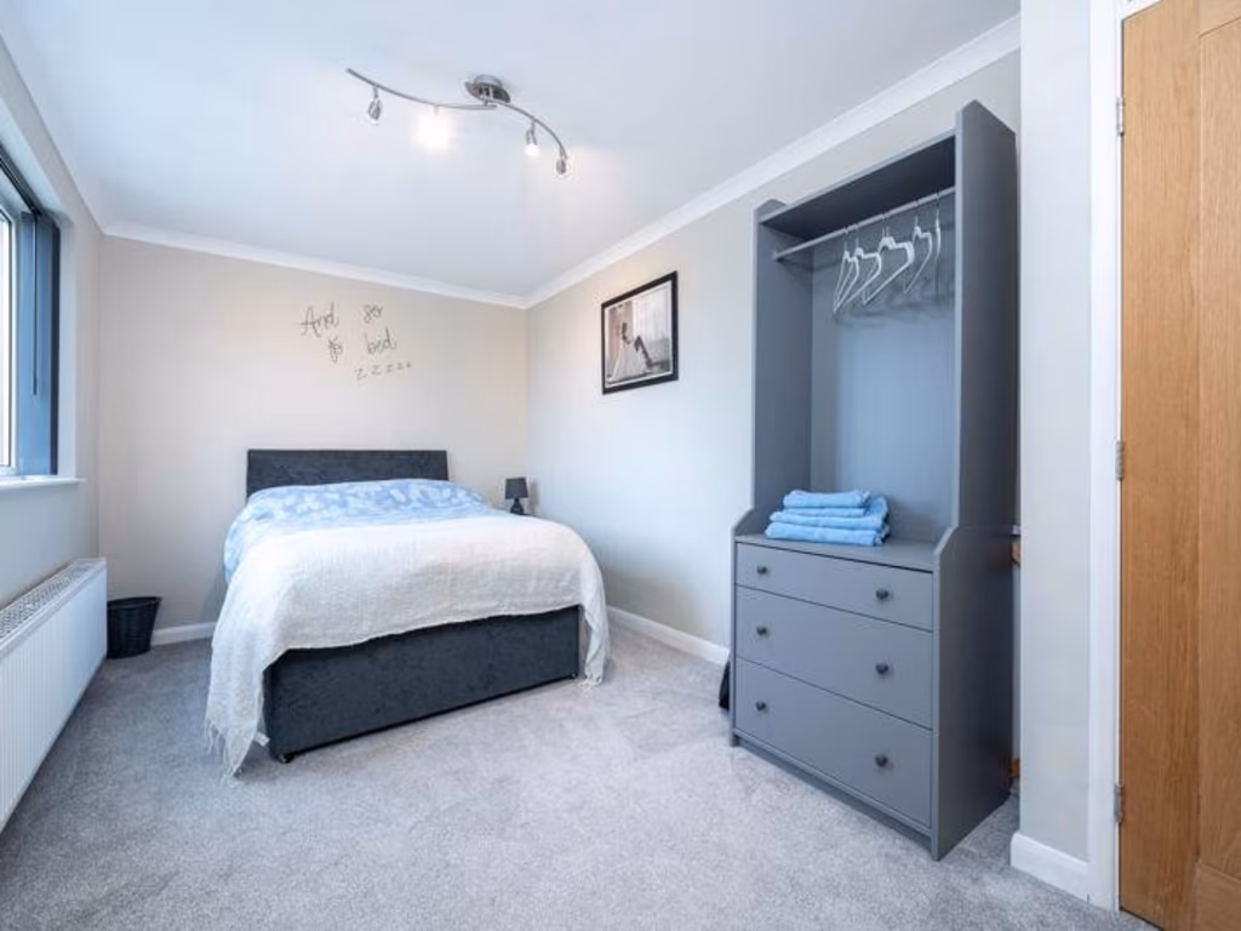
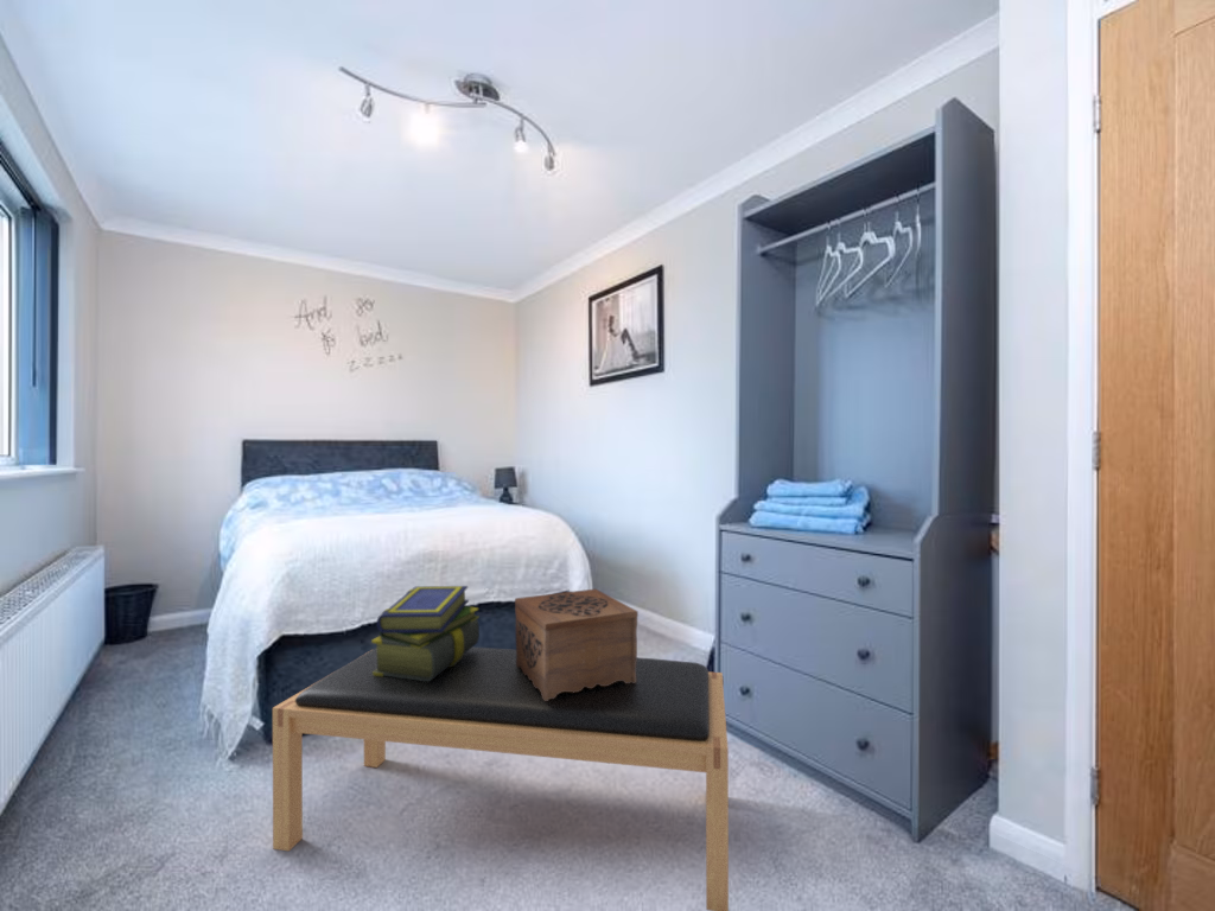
+ decorative box (573, 638)
+ bench (514, 745)
+ stack of books (428, 627)
